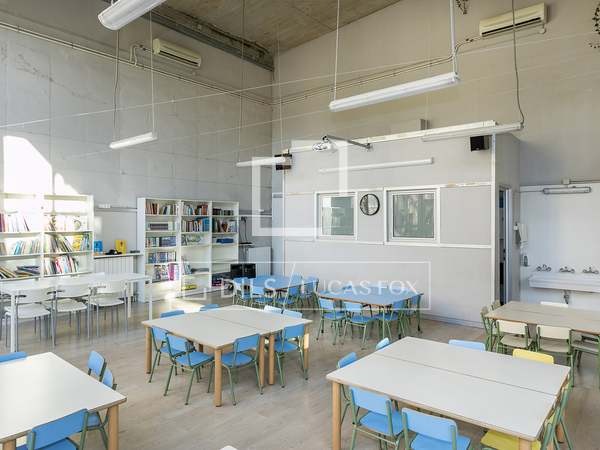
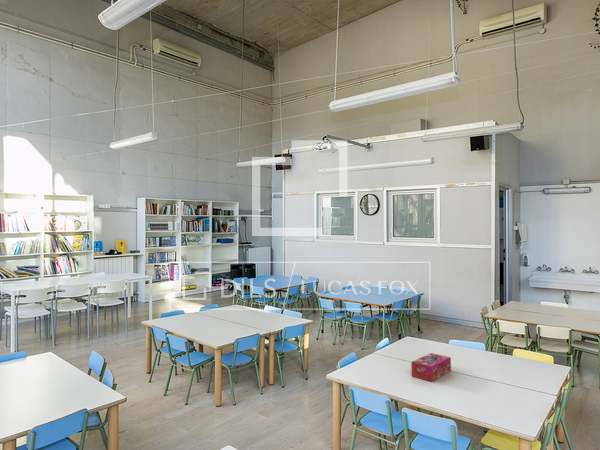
+ tissue box (431, 366)
